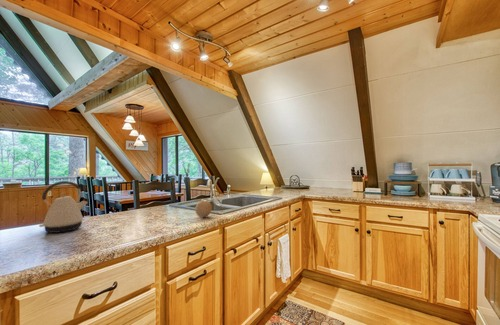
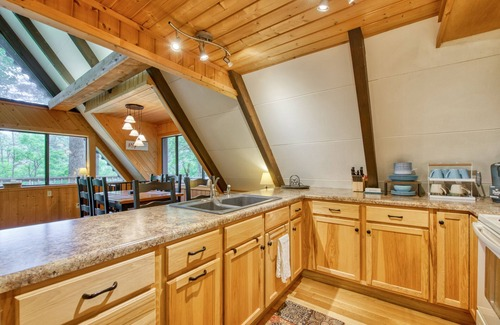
- kettle (65, 205)
- fruit (203, 209)
